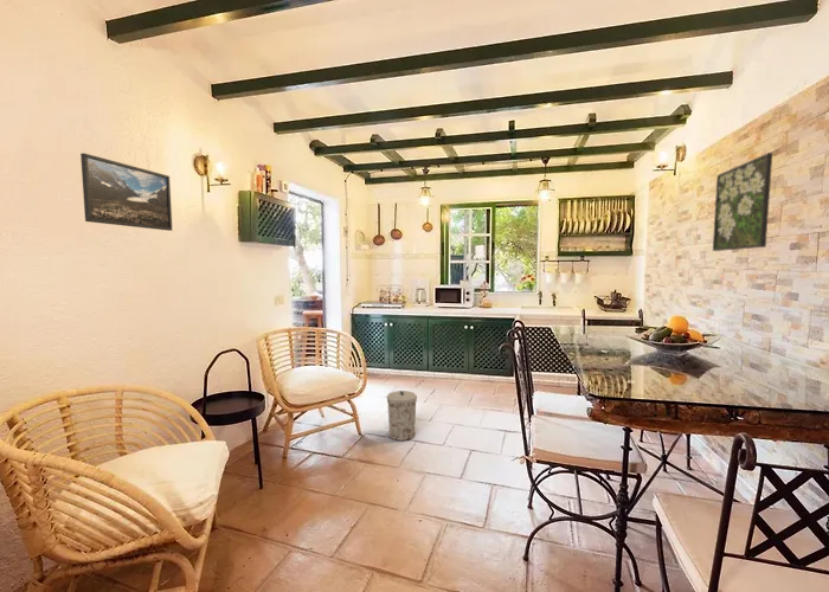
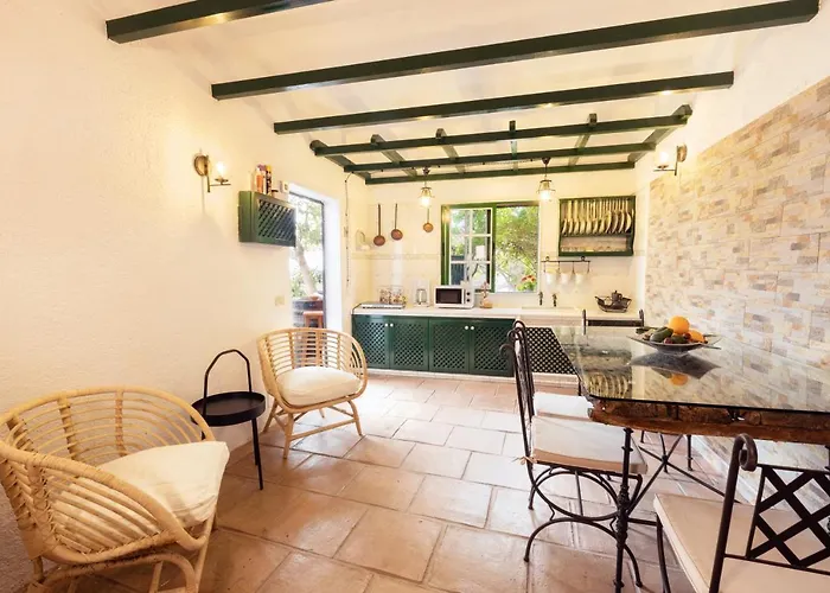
- trash can (401, 413)
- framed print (739, 207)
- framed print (131, 195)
